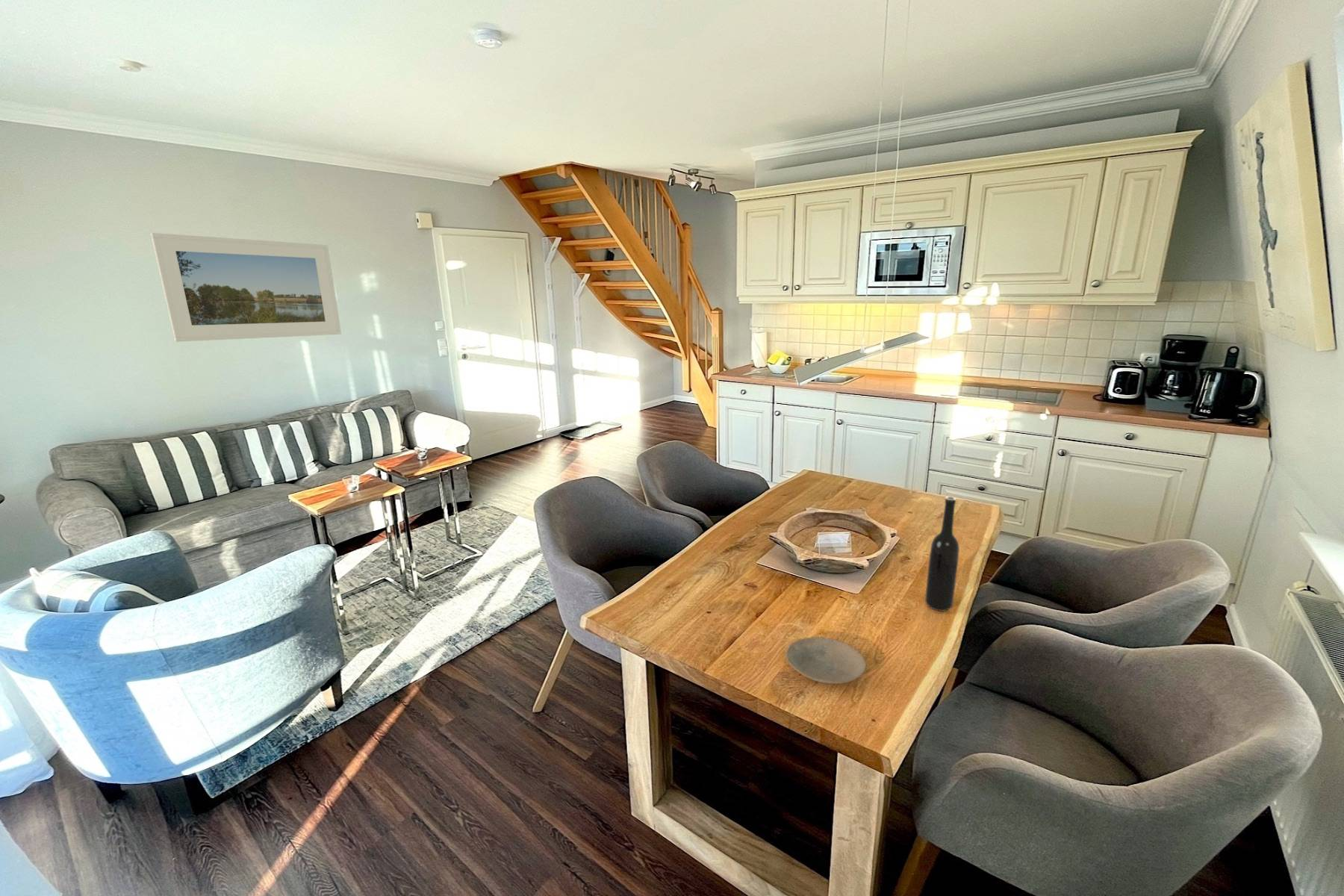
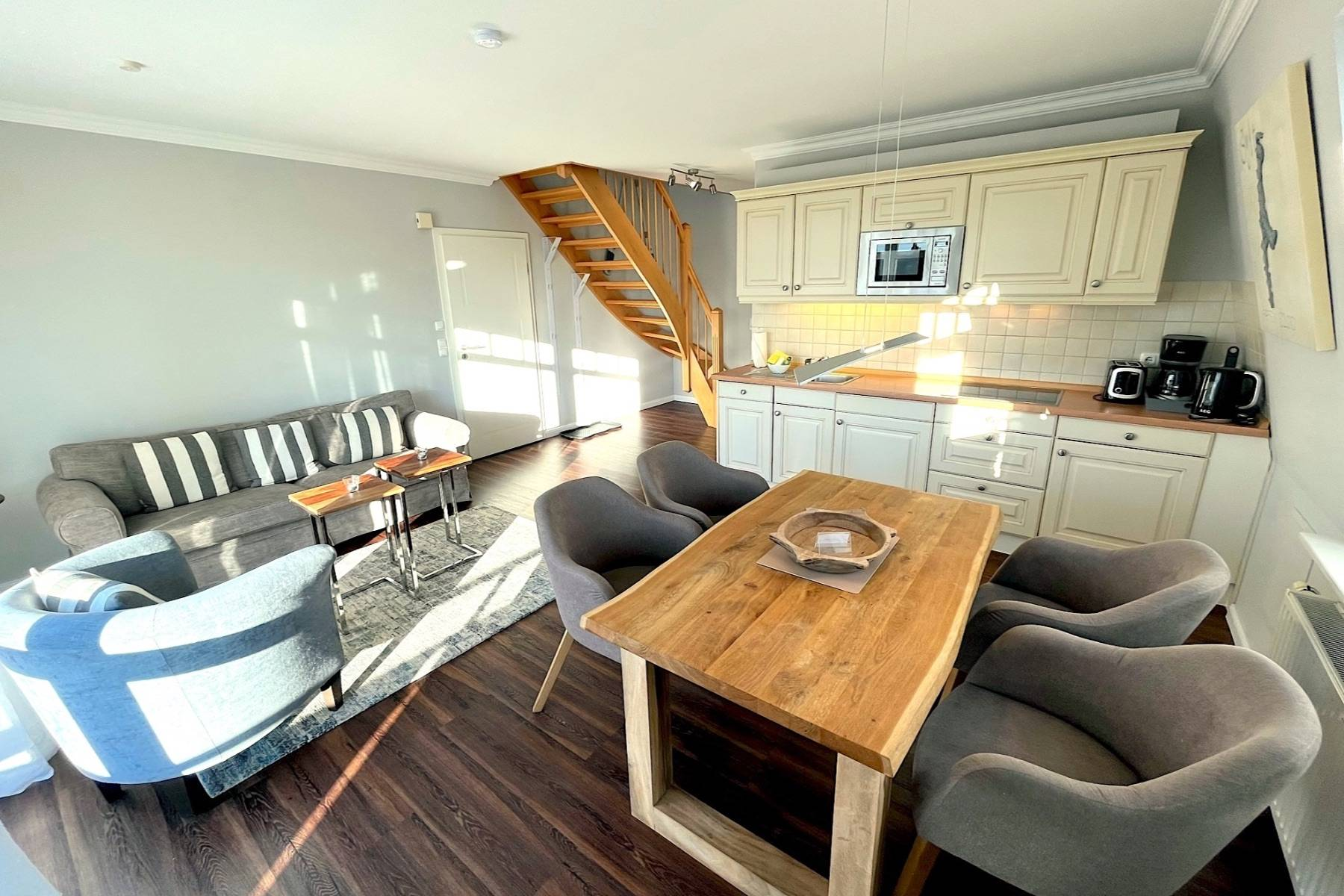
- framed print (257, 289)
- plate (825, 663)
- bottle (944, 553)
